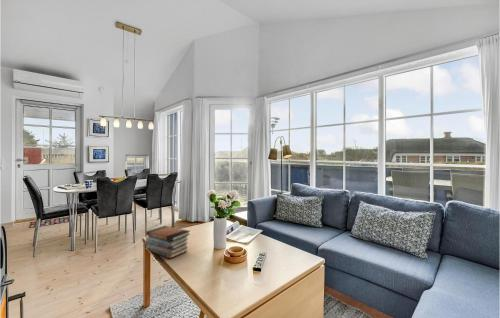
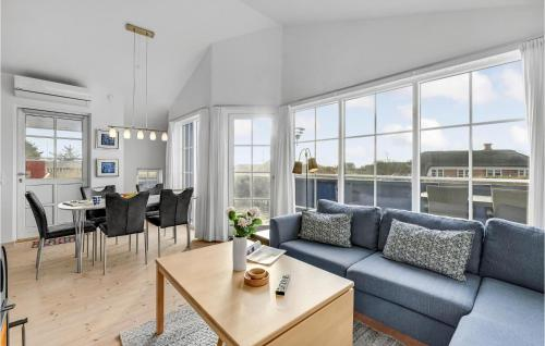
- book stack (167, 240)
